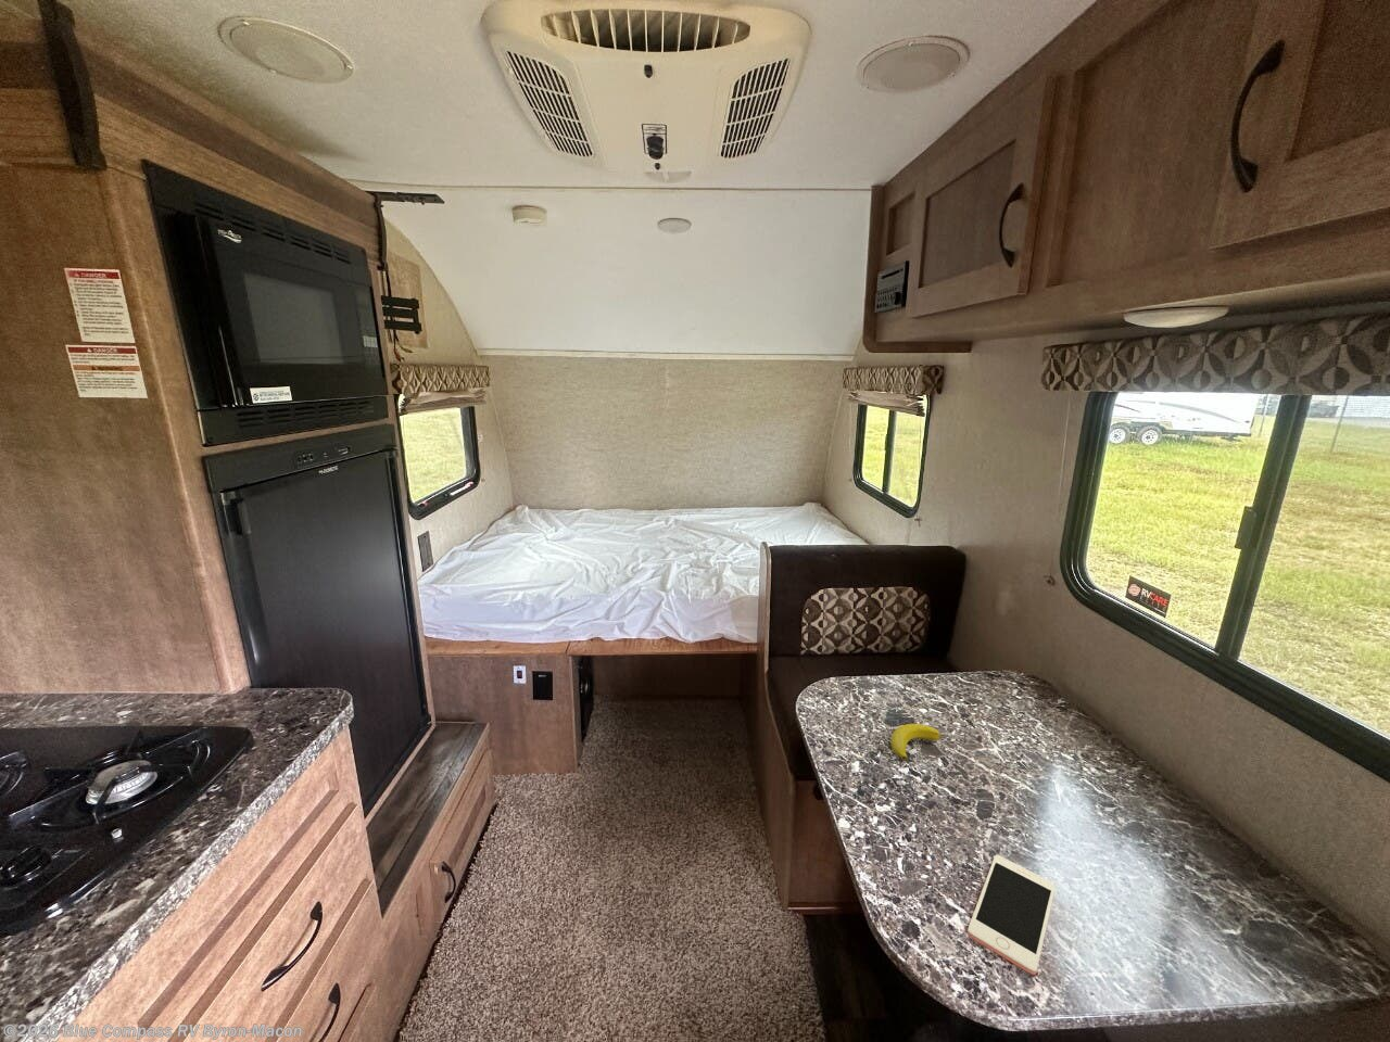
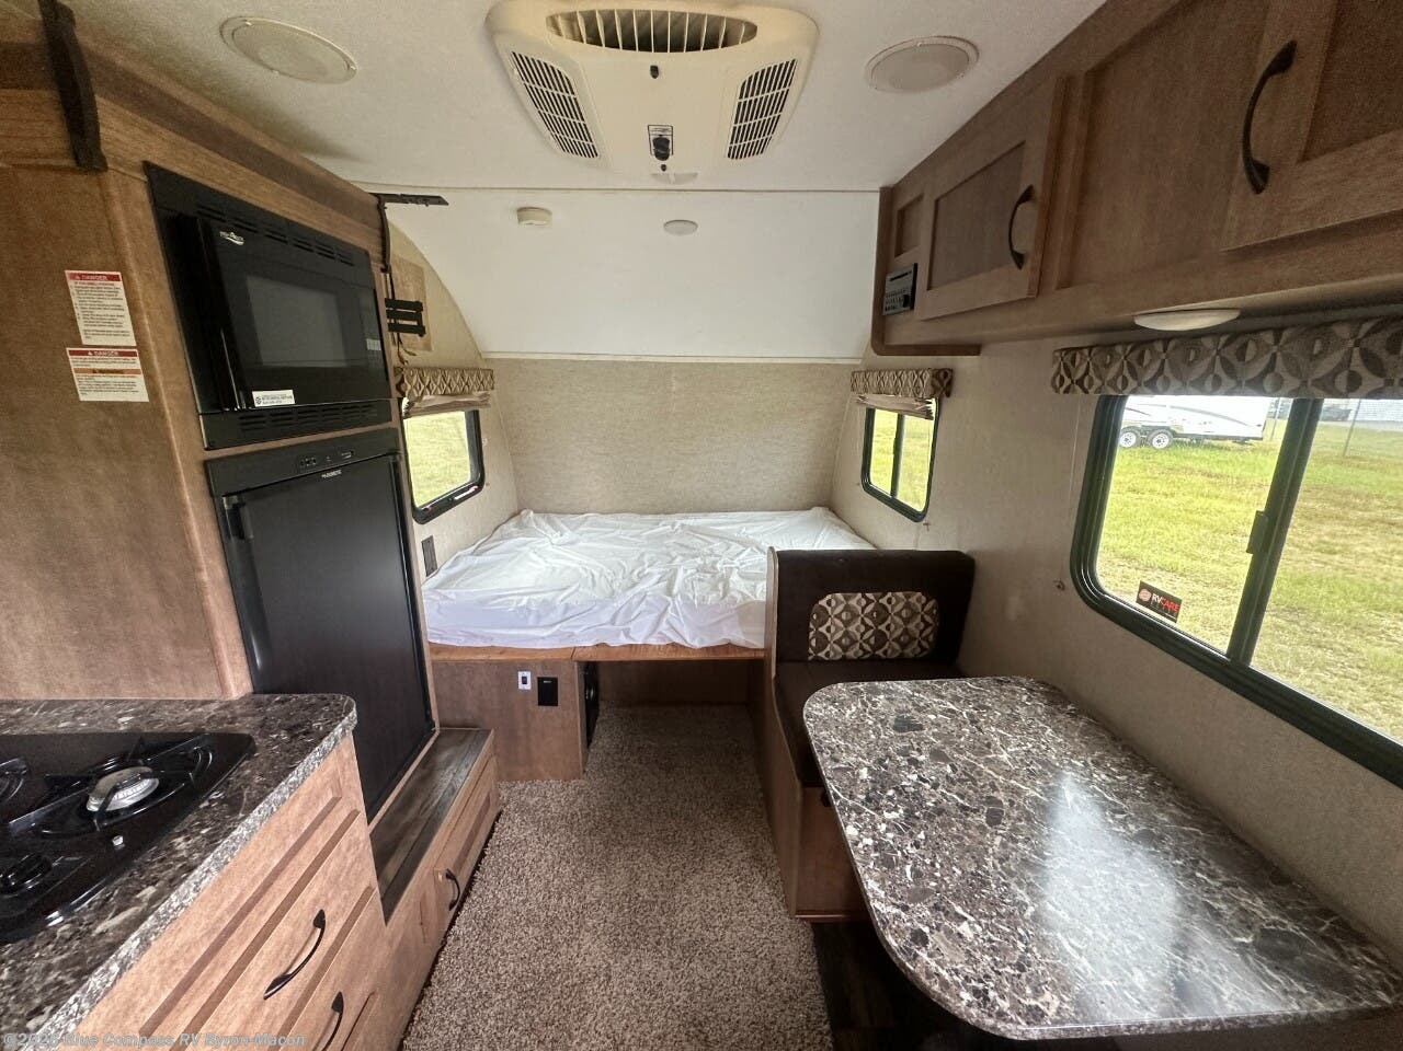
- cell phone (1013, 908)
- banana (912, 738)
